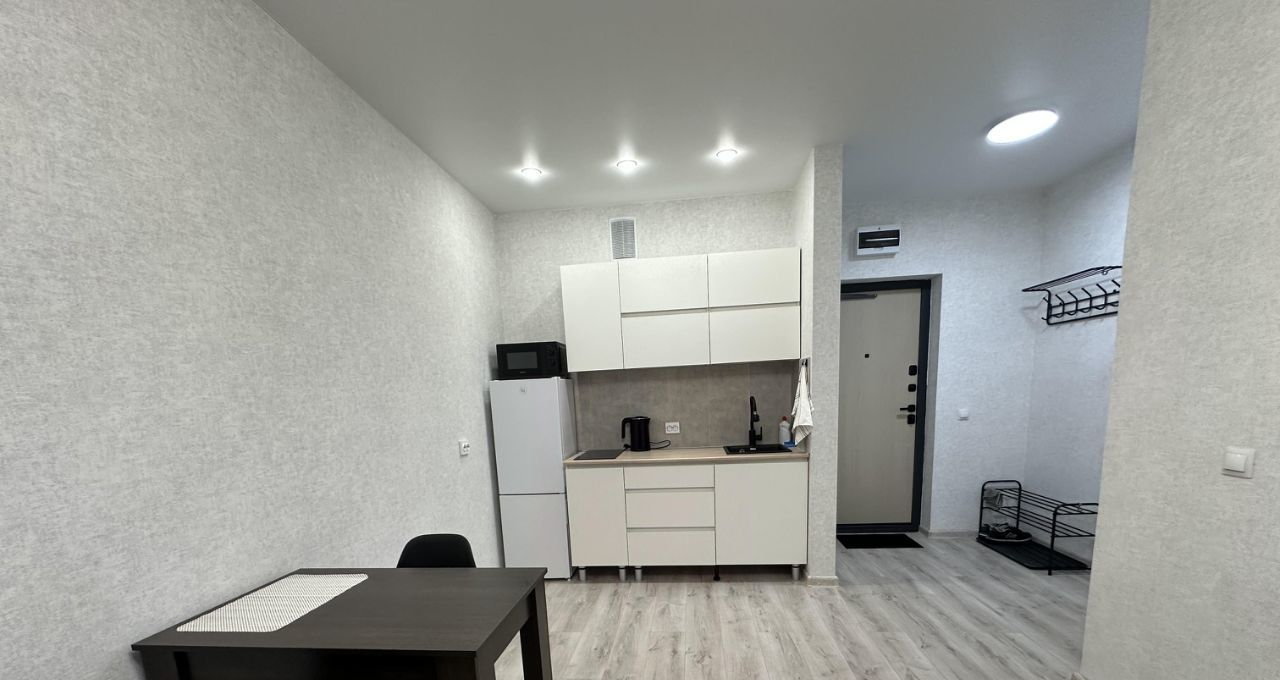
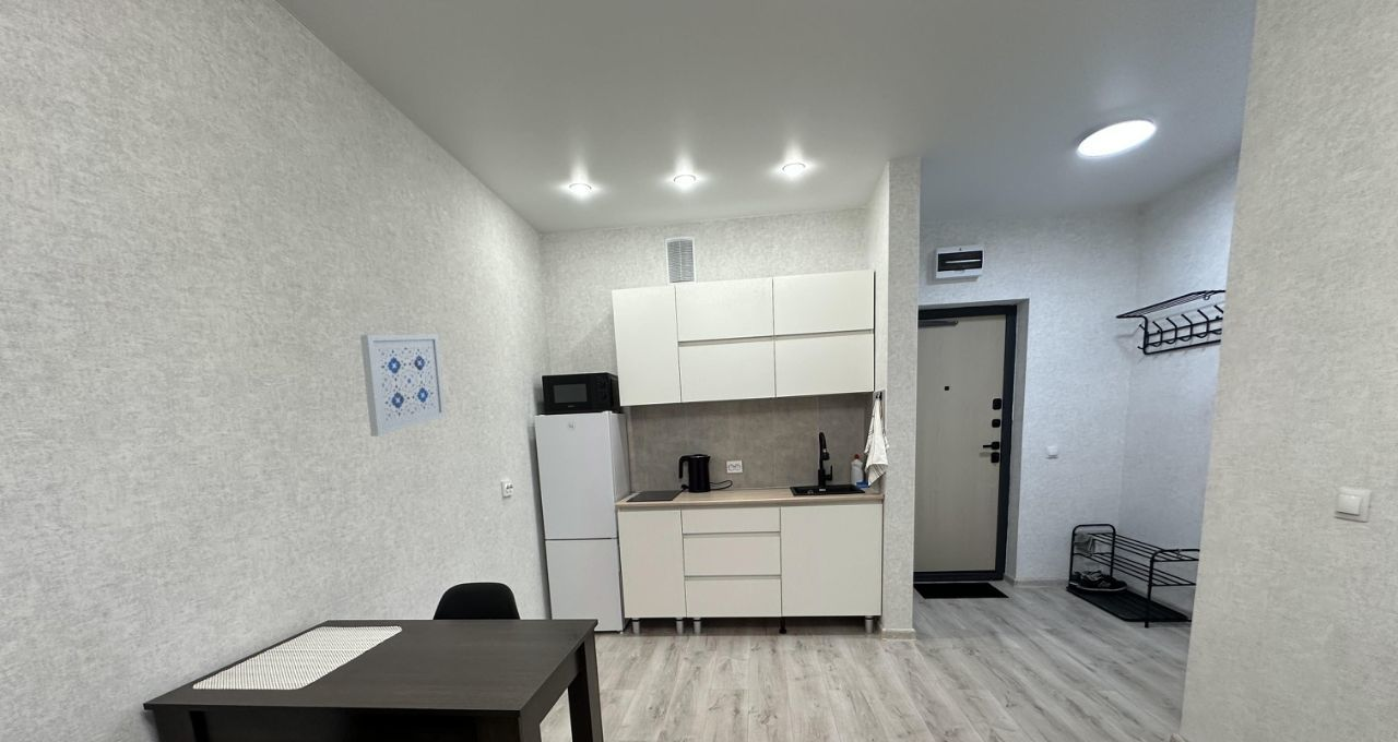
+ wall art (407, 380)
